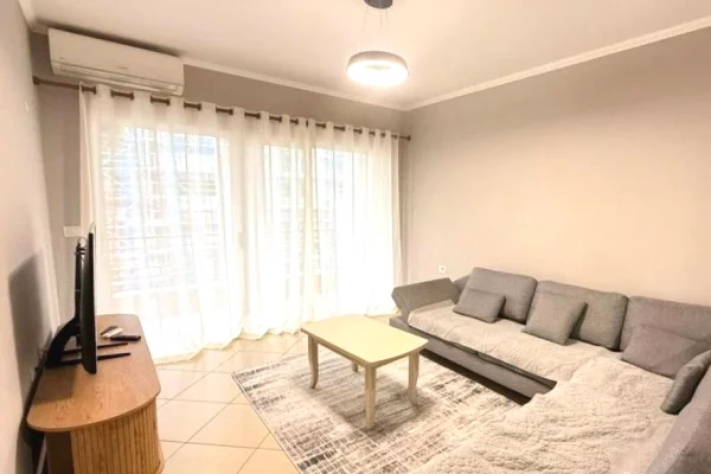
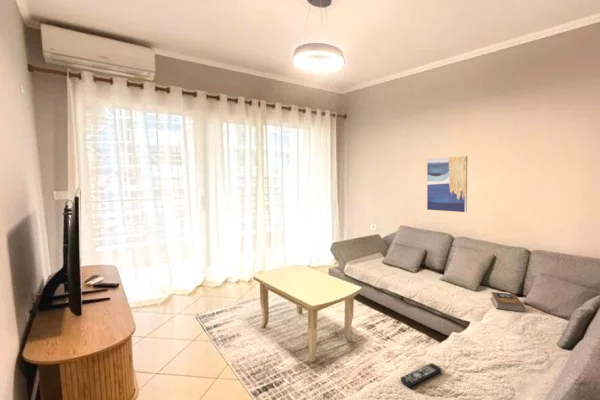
+ wall art (446, 184)
+ book (506, 300)
+ remote control (421, 374)
